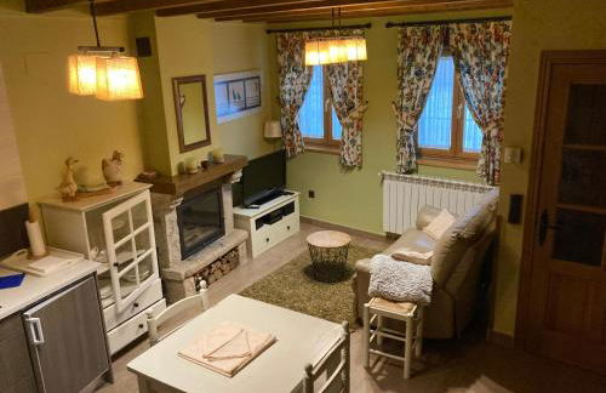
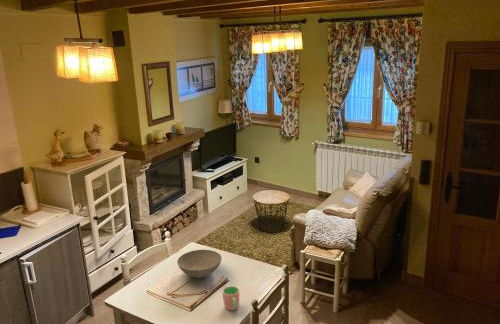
+ bowl (200, 267)
+ cup (232, 300)
